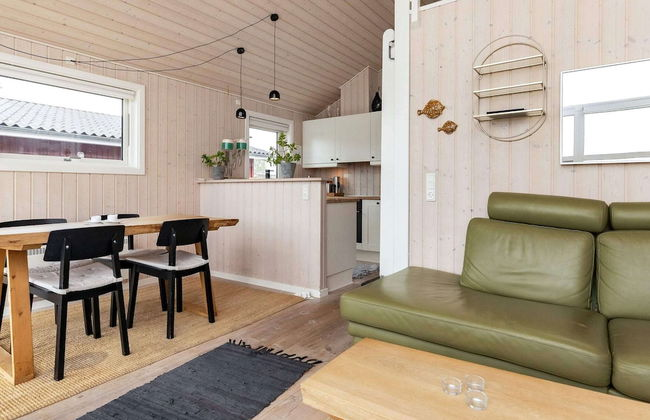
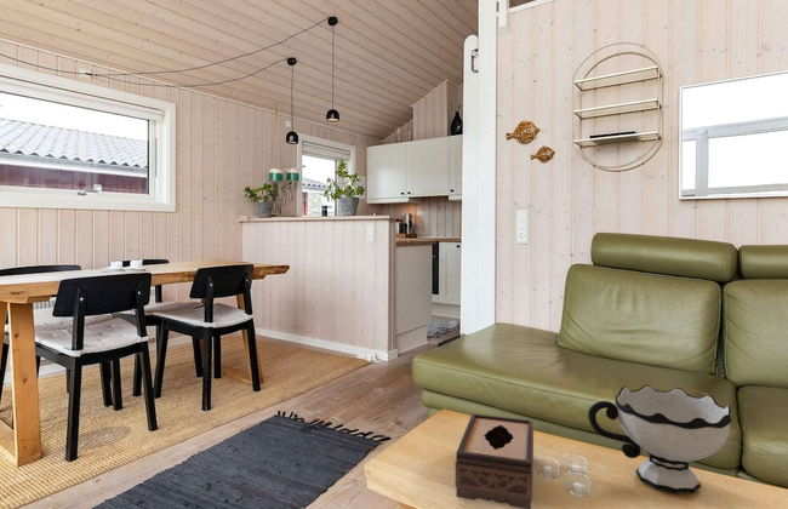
+ bowl (655, 439)
+ tissue box (497, 454)
